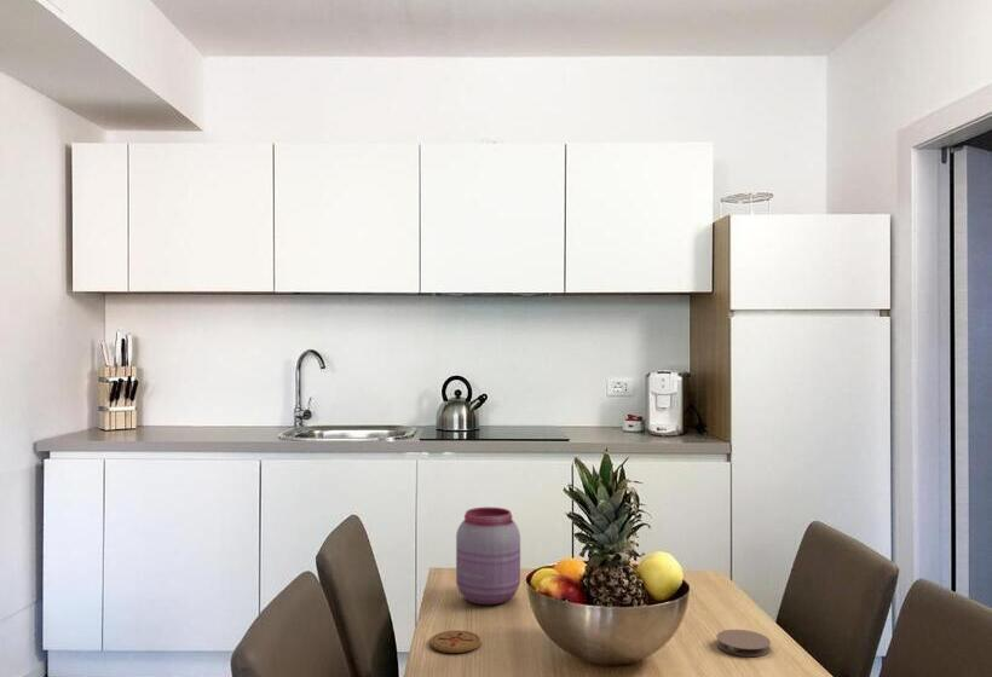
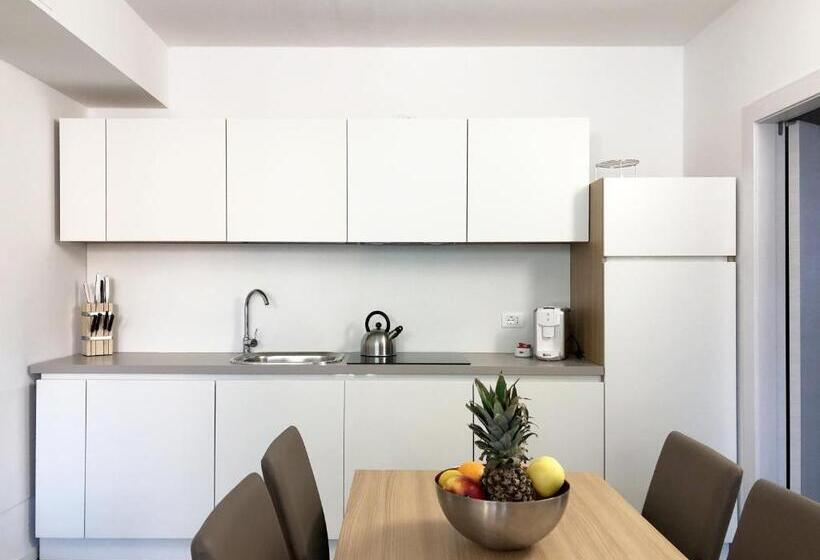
- coaster (455, 641)
- jar (488, 555)
- coaster (743, 642)
